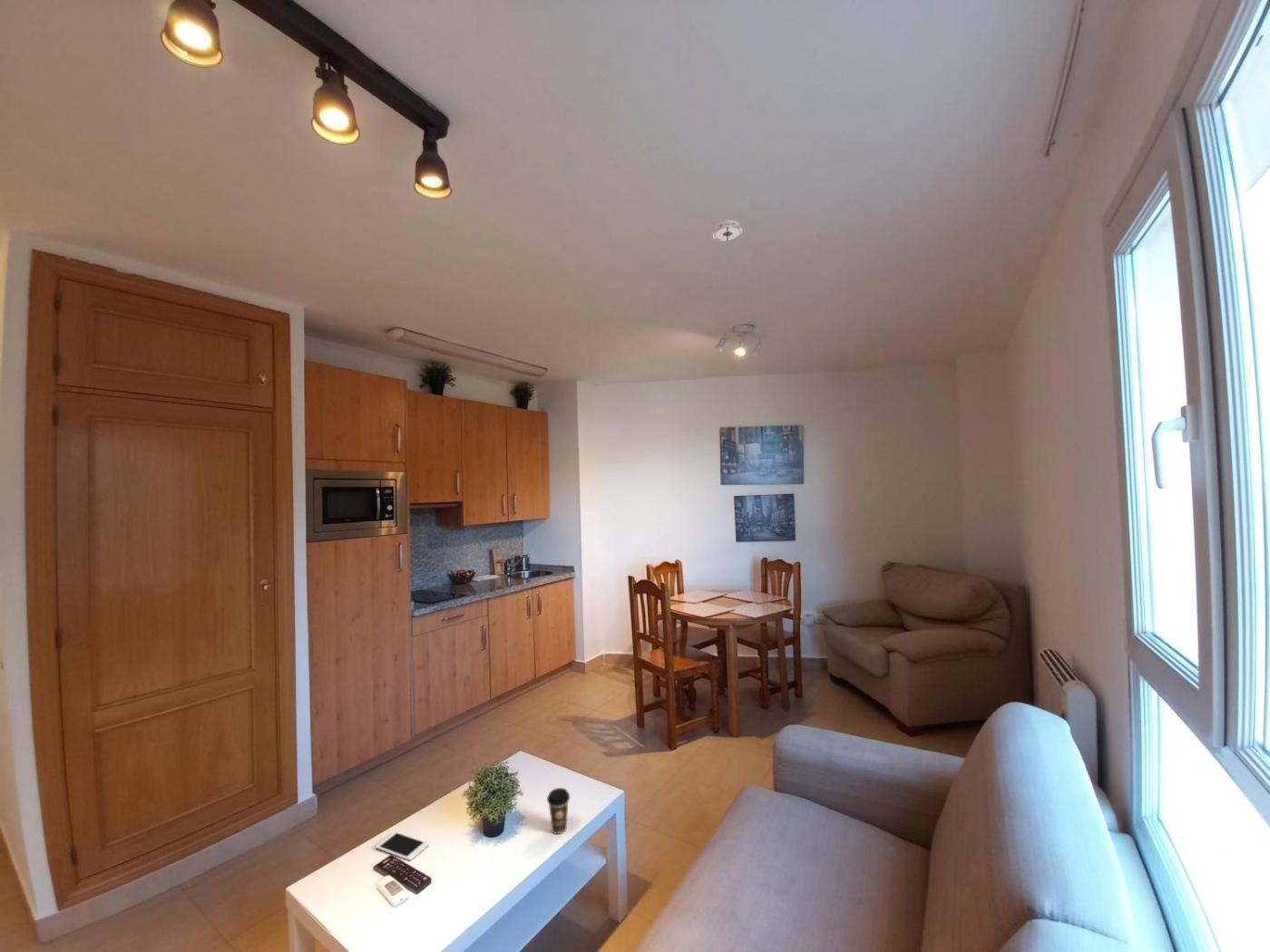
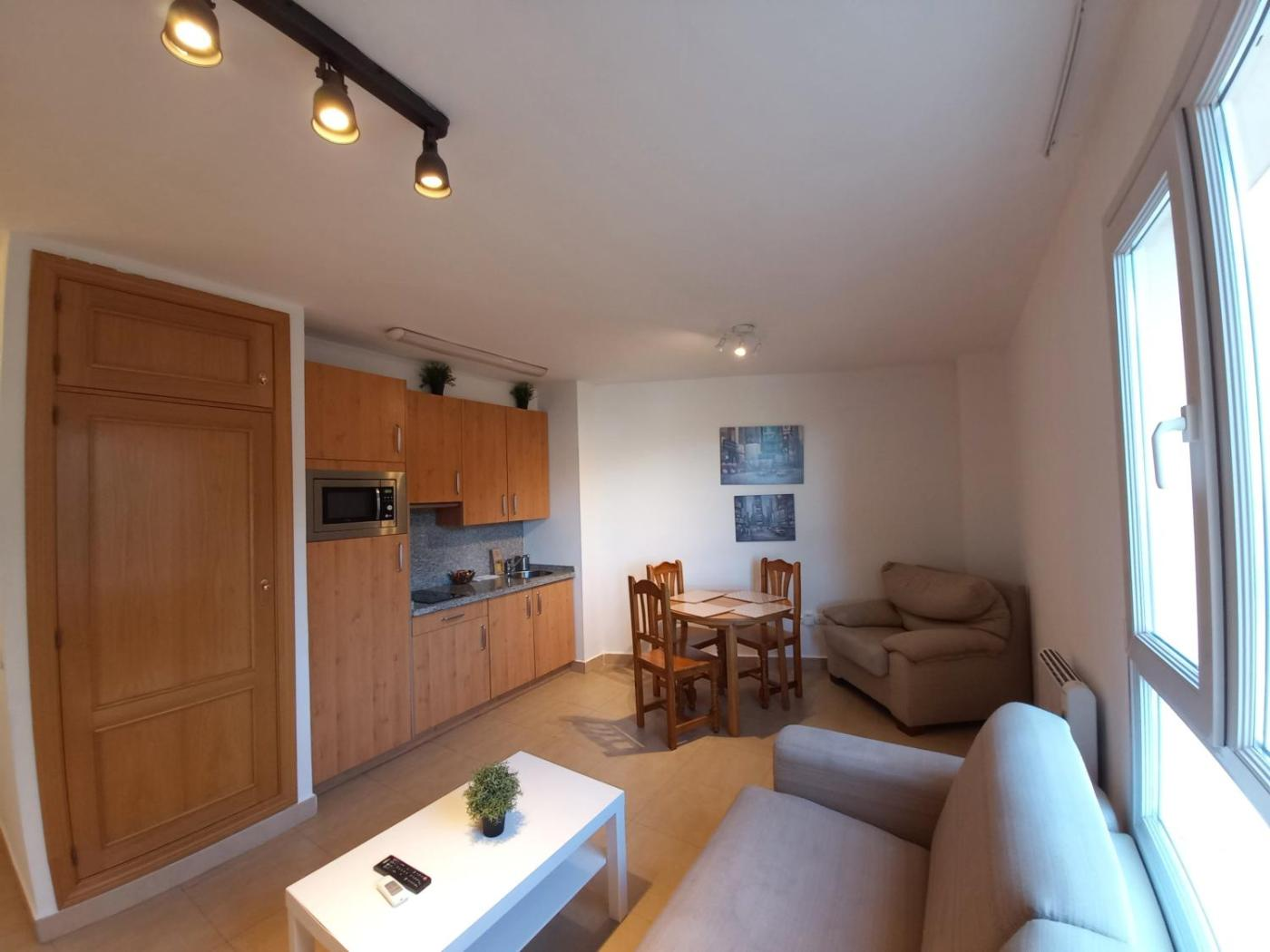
- cell phone (402, 845)
- coffee cup (559, 811)
- smoke detector (726, 230)
